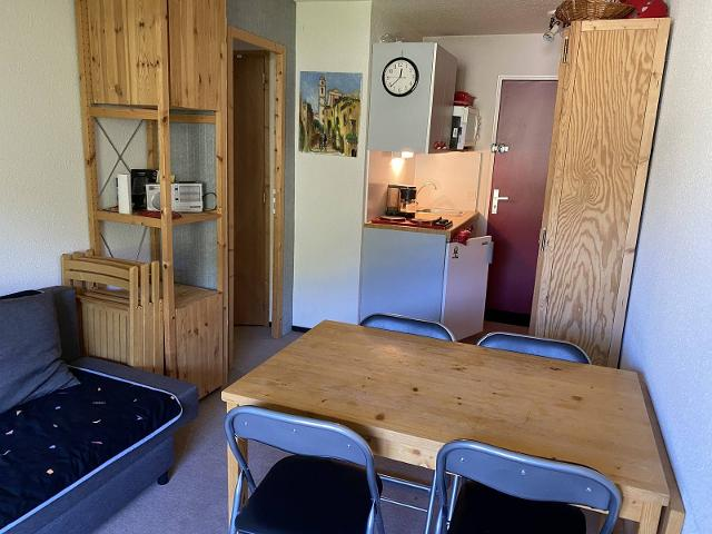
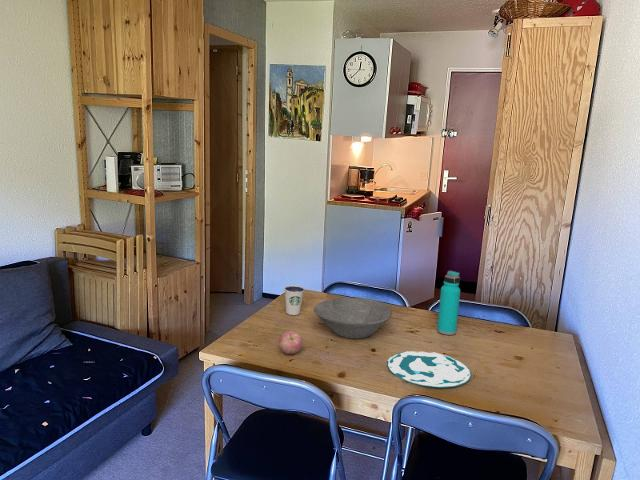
+ apple (290, 343)
+ plate (428, 364)
+ water bottle (449, 301)
+ bowl (352, 320)
+ dixie cup (294, 300)
